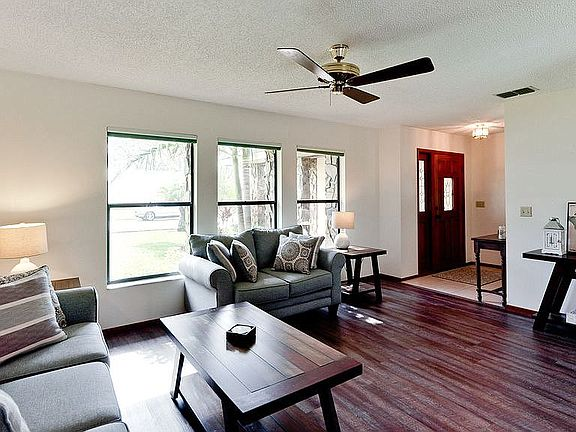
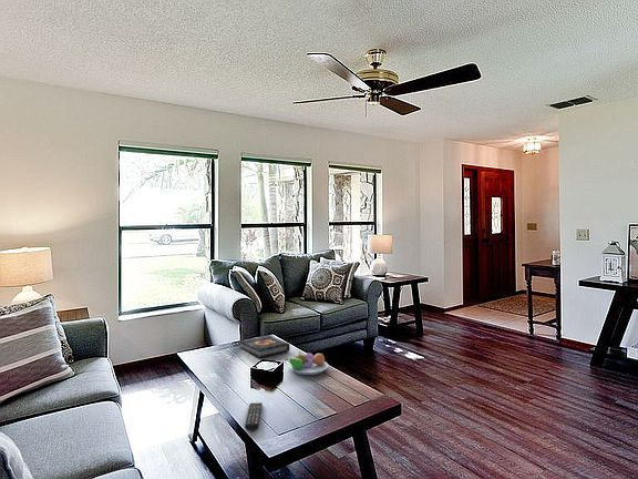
+ fruit bowl (307, 361)
+ book (264, 345)
+ remote control (254, 415)
